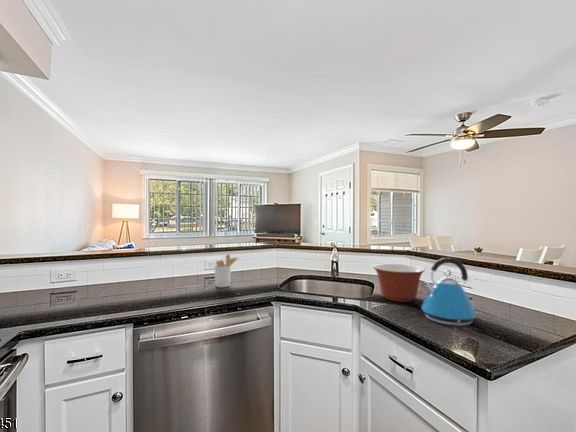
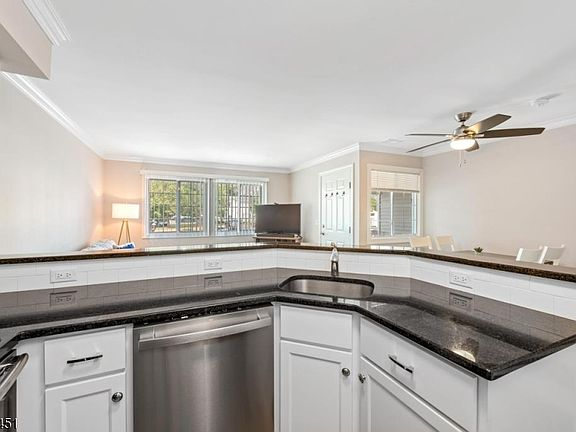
- kettle (449, 287)
- mixing bowl (398, 282)
- utensil holder (226, 270)
